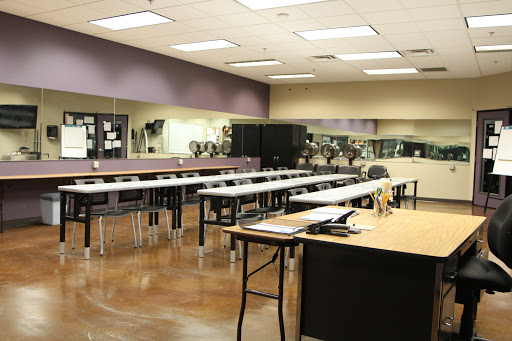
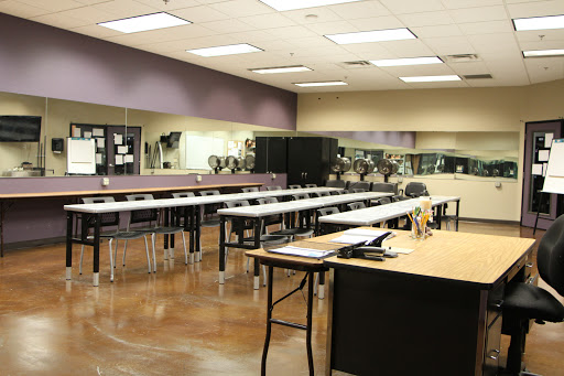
- trash can (53, 208)
